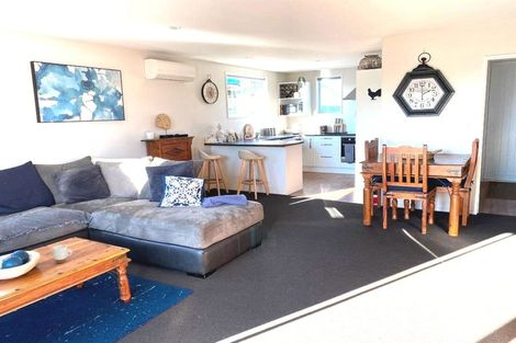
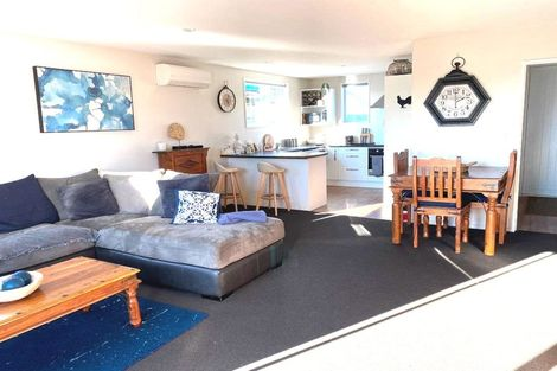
- mug (63, 254)
